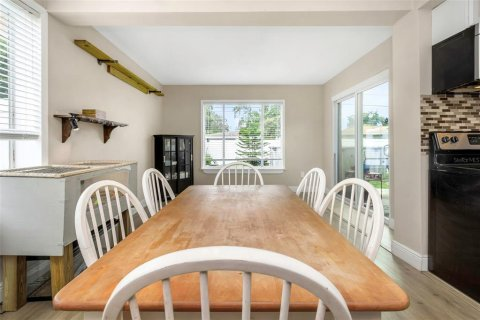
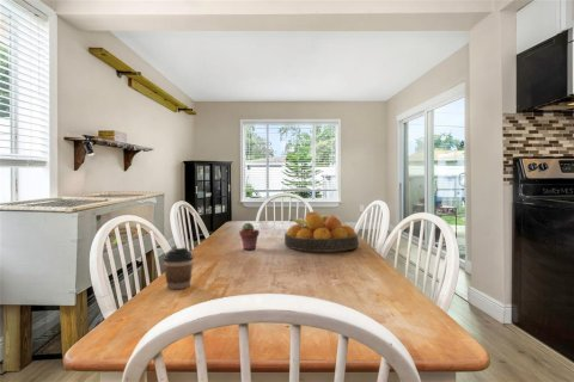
+ potted succulent (249, 235)
+ fruit bowl (320, 228)
+ coffee cup (178, 266)
